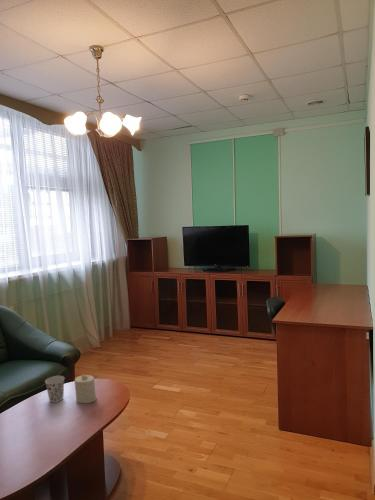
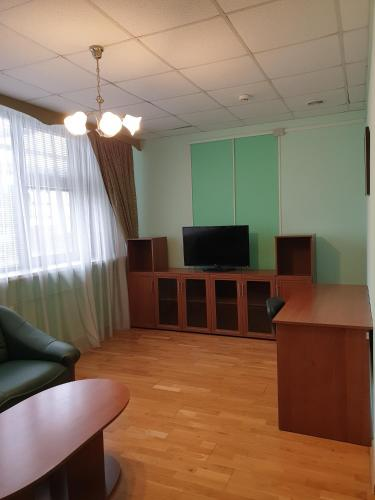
- candle (85, 386)
- cup (55, 389)
